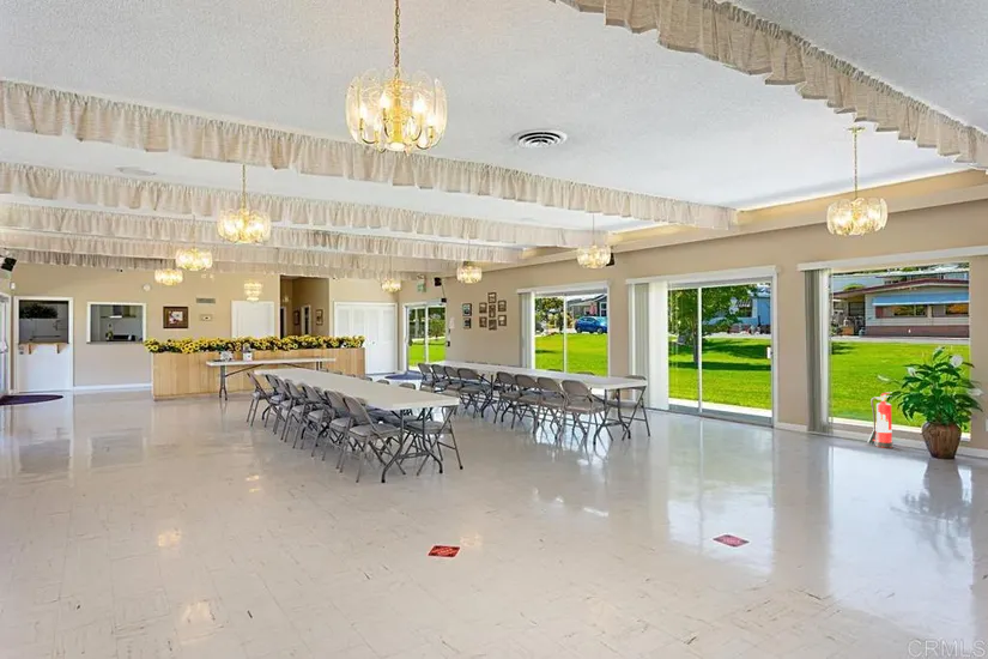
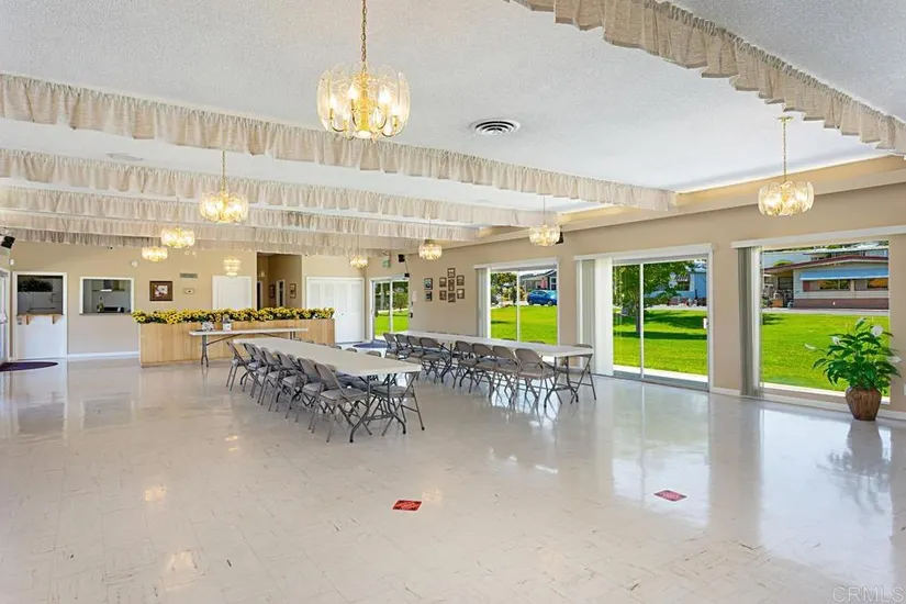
- fire extinguisher (883, 418)
